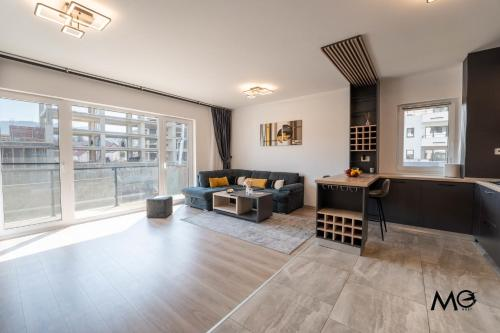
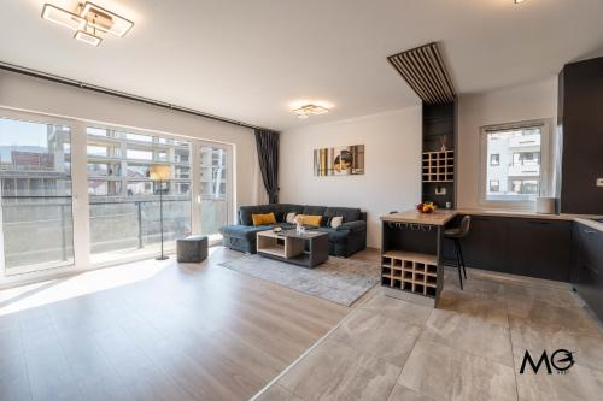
+ floor lamp (160, 212)
